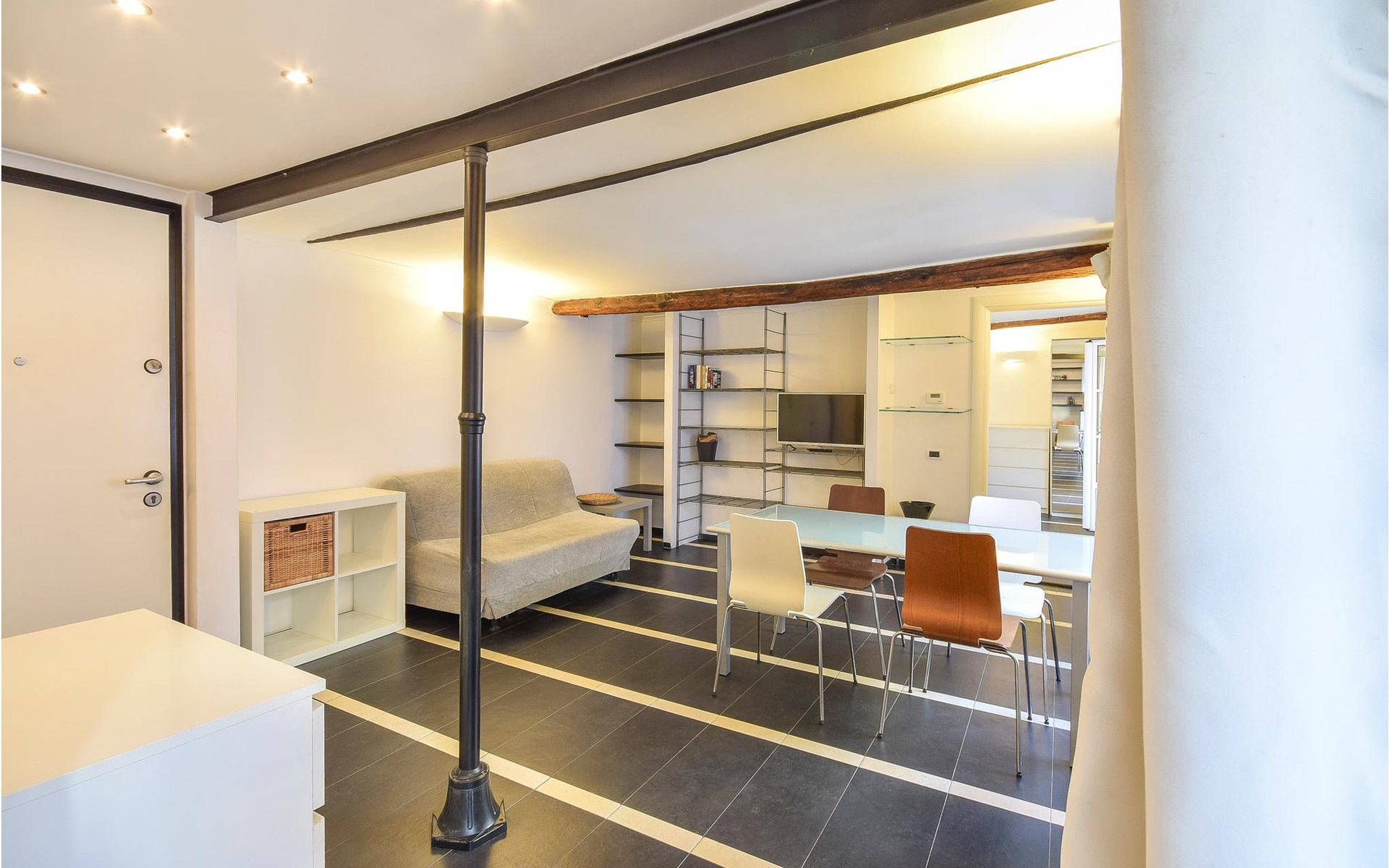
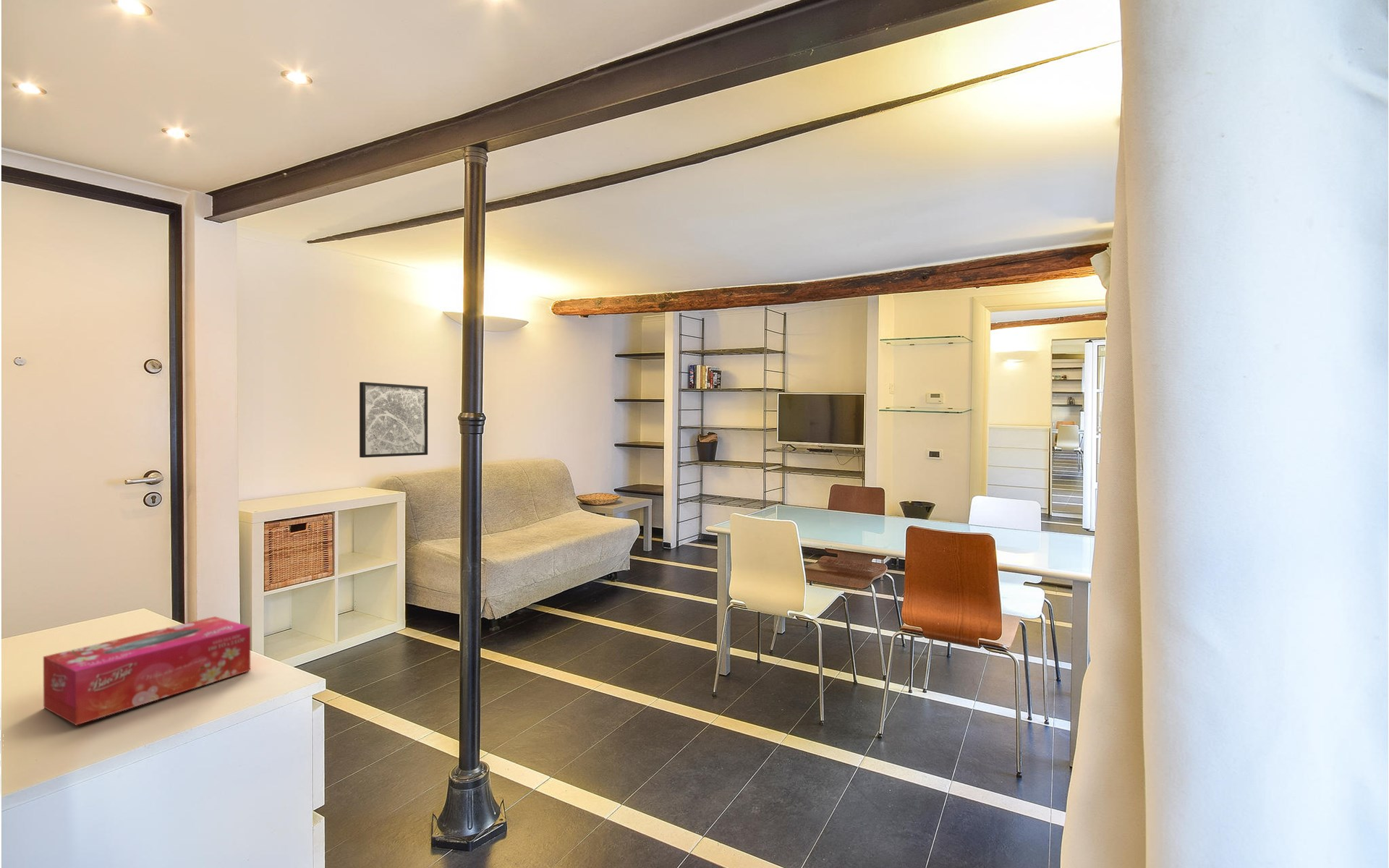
+ tissue box (154, 664)
+ wall art (395, 420)
